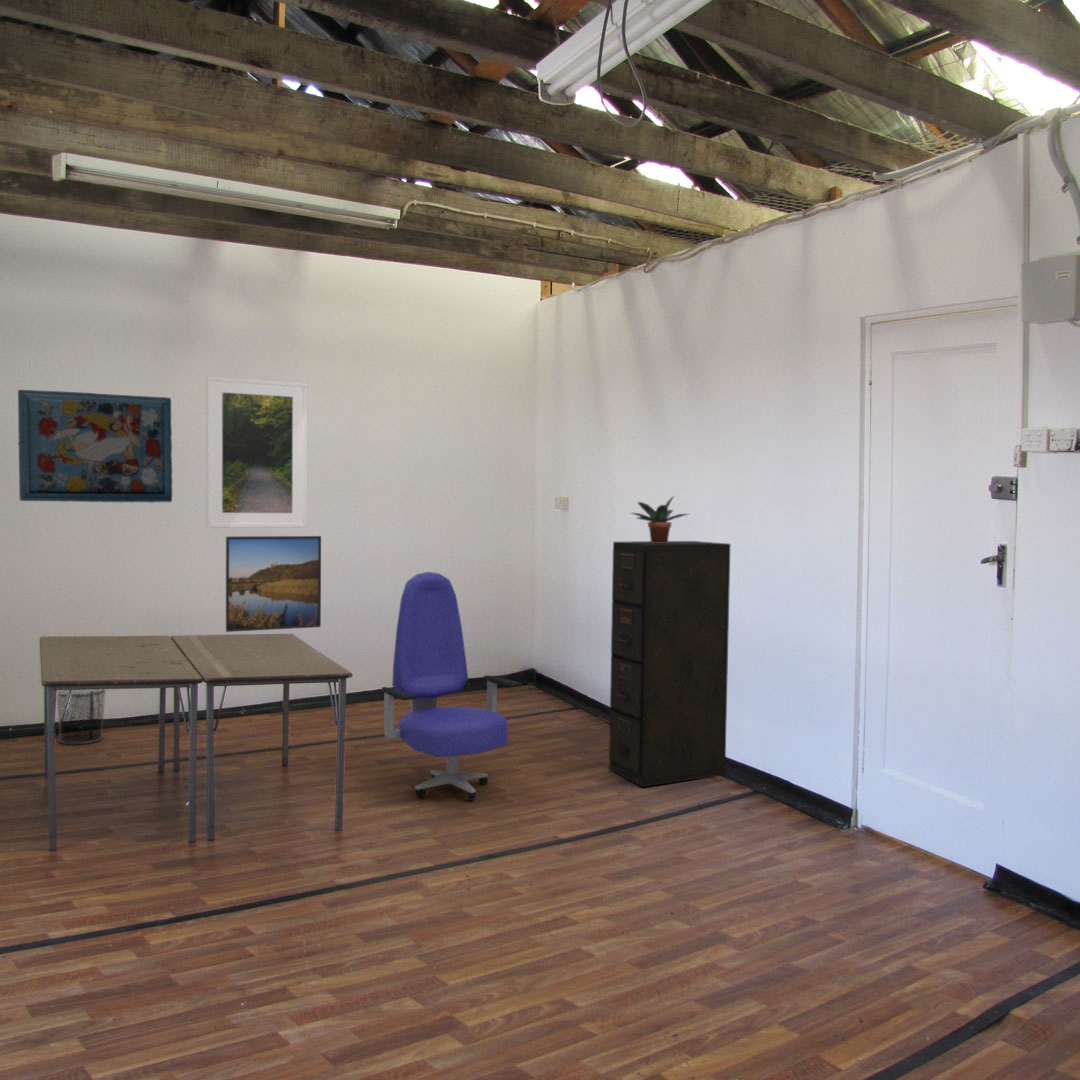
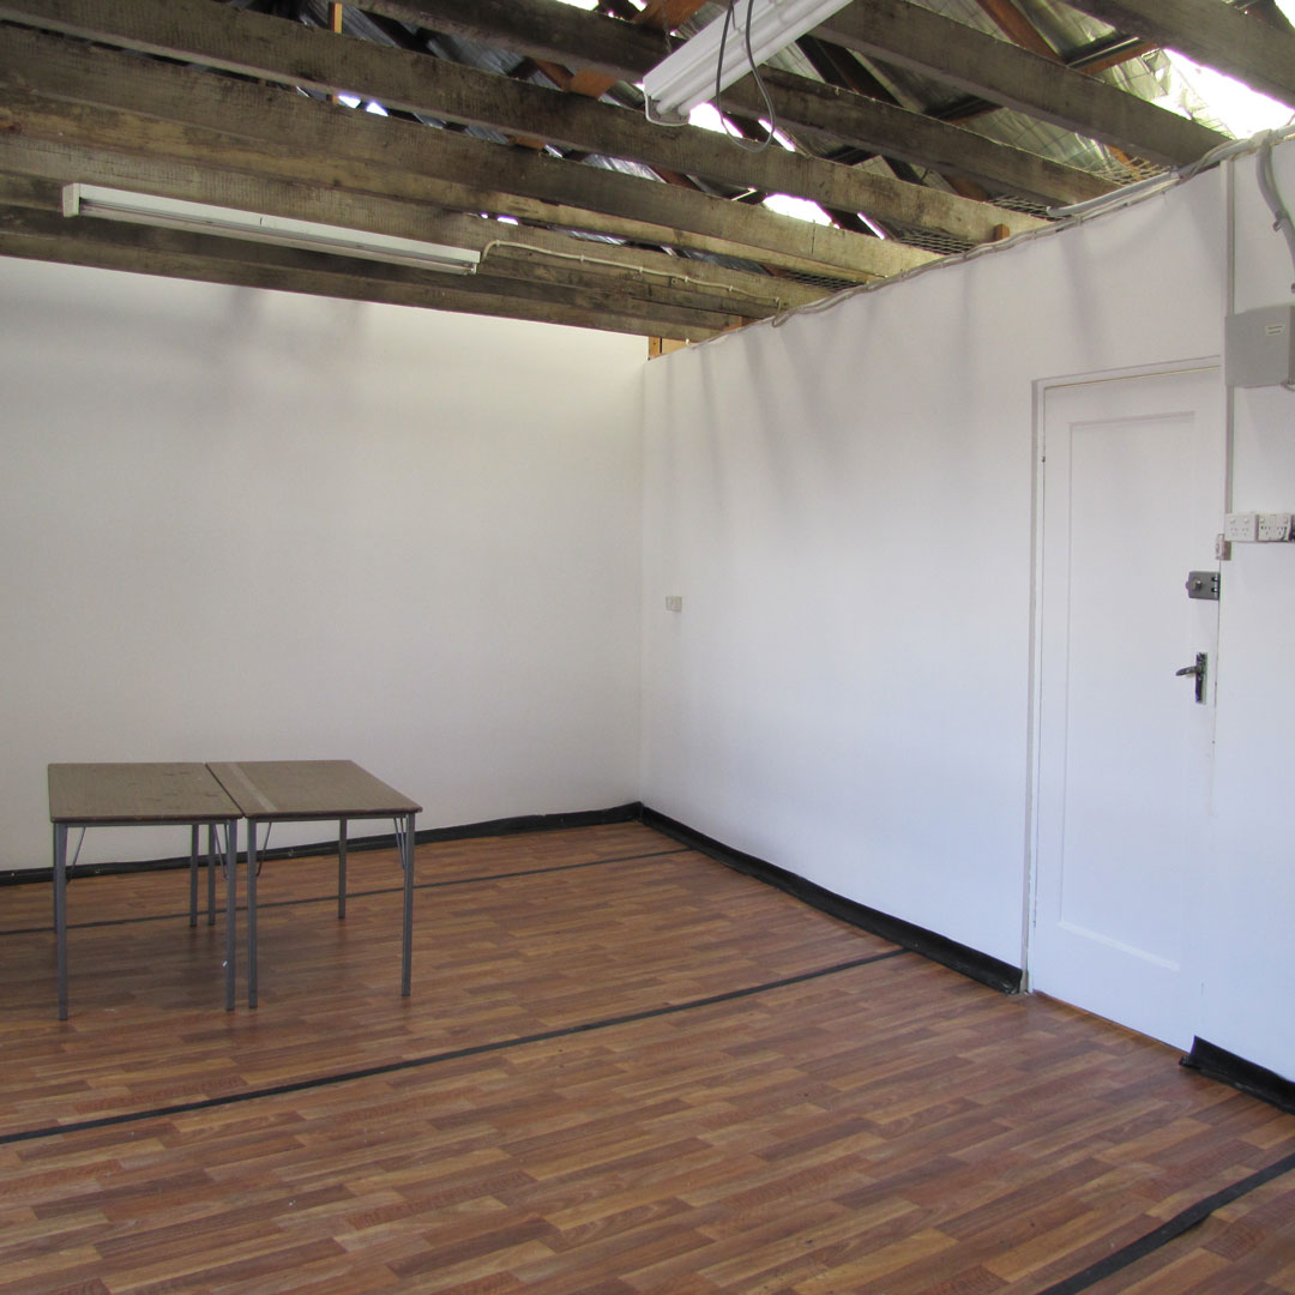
- office chair (448, 682)
- potted plant (658, 518)
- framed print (274, 582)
- filing cabinet (666, 658)
- waste bin (81, 714)
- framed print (257, 453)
- rug (97, 447)
